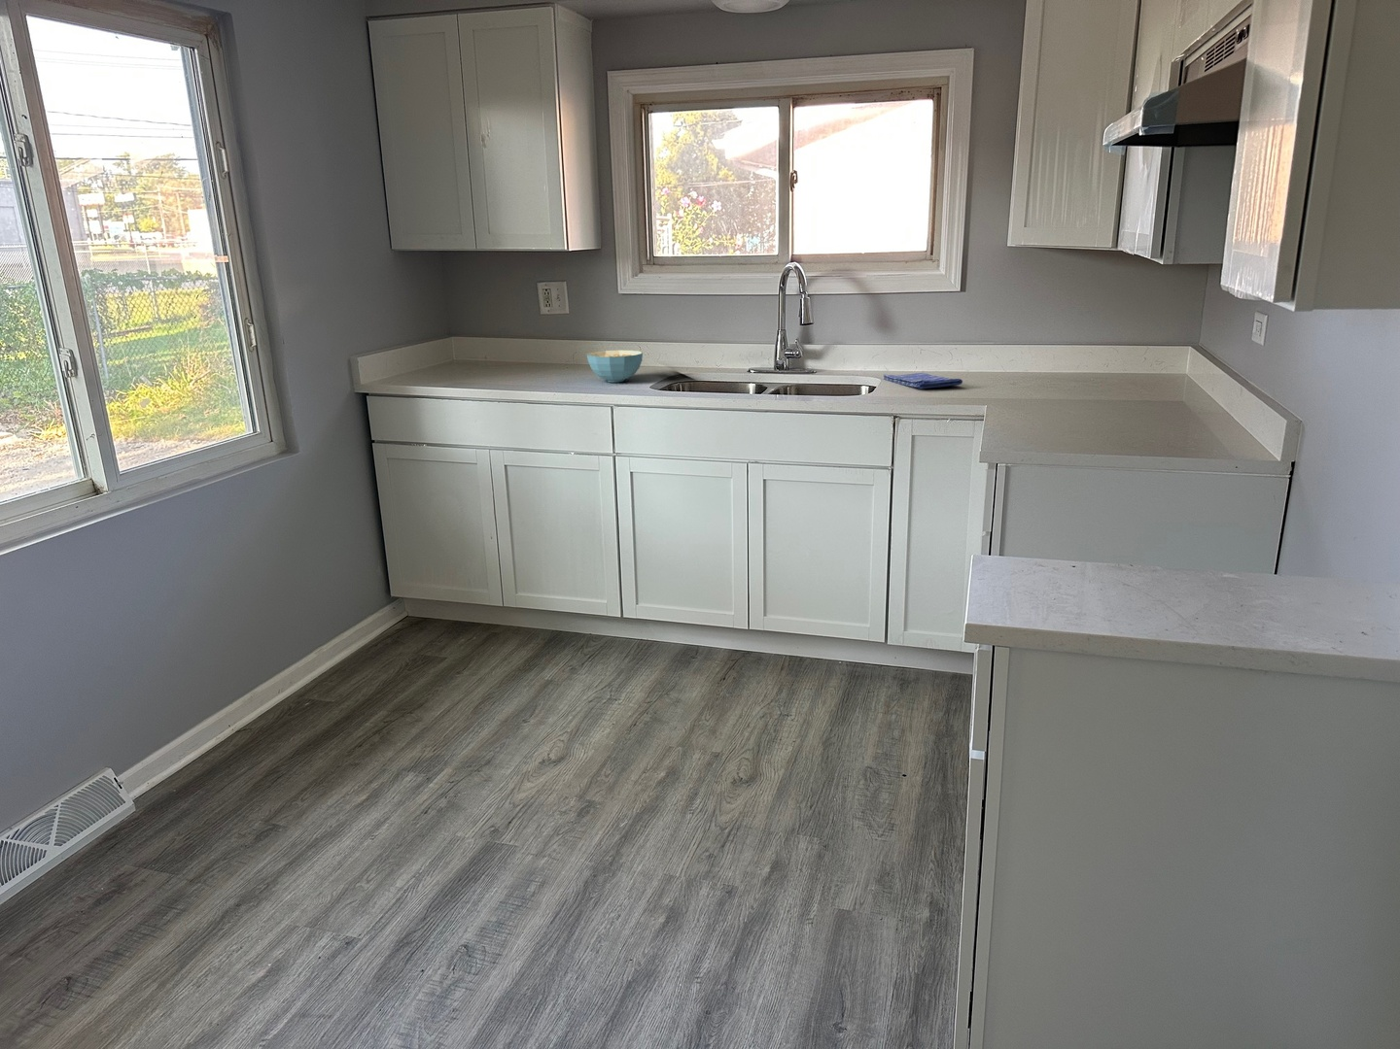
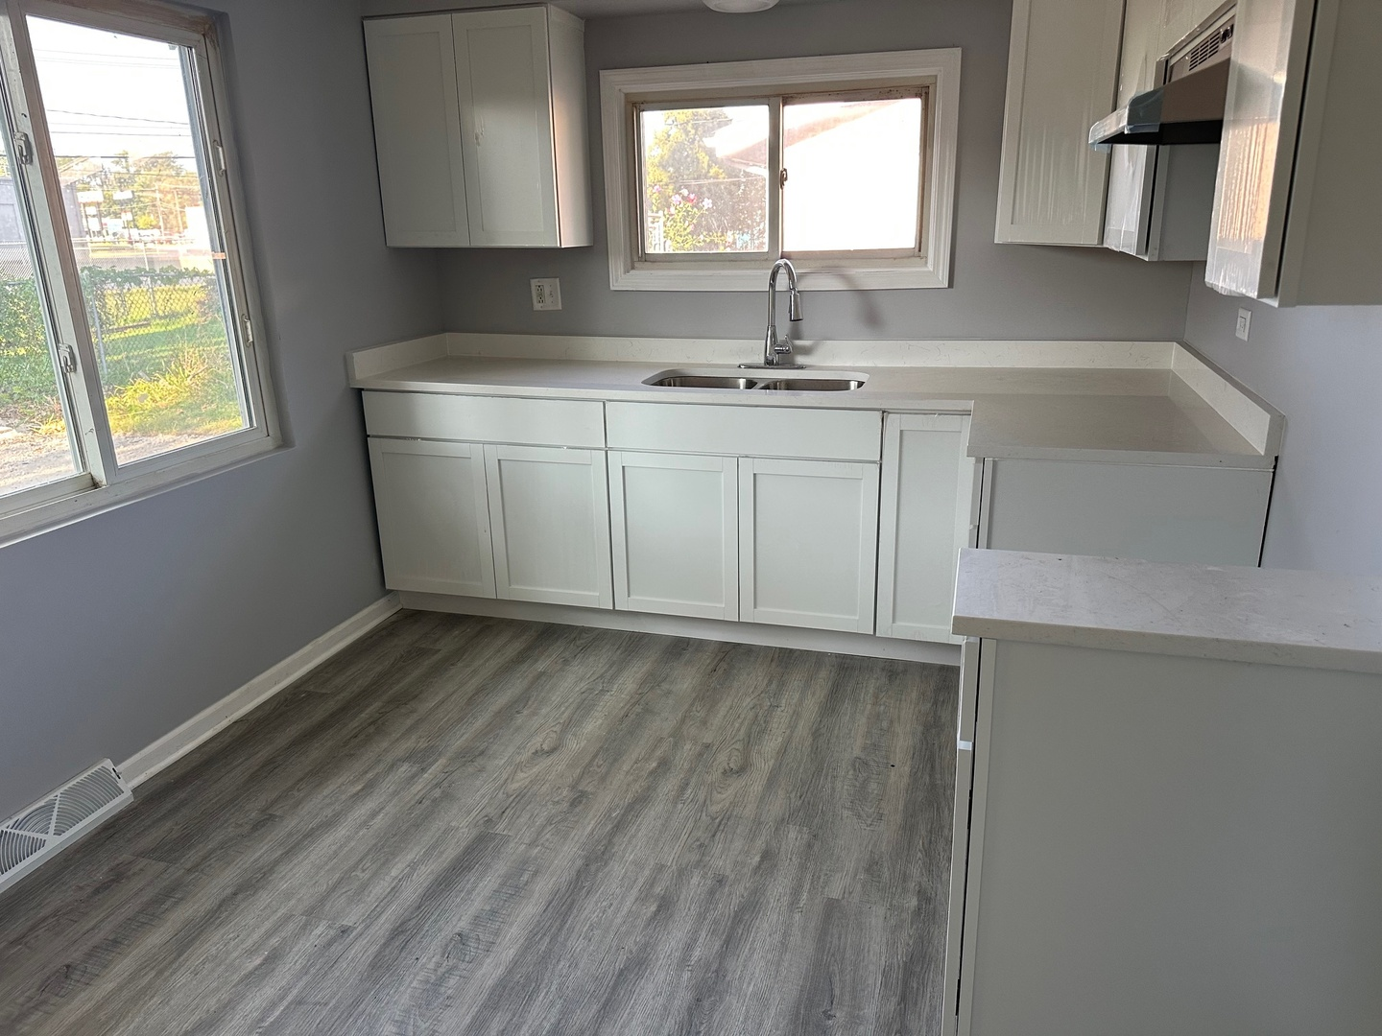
- dish towel (922, 378)
- cereal bowl (614, 367)
